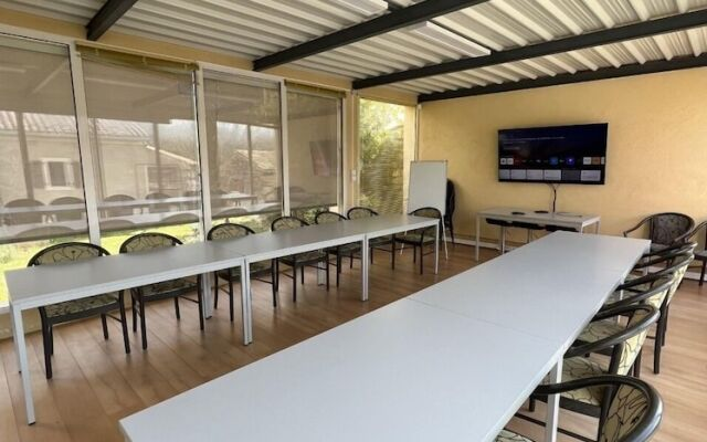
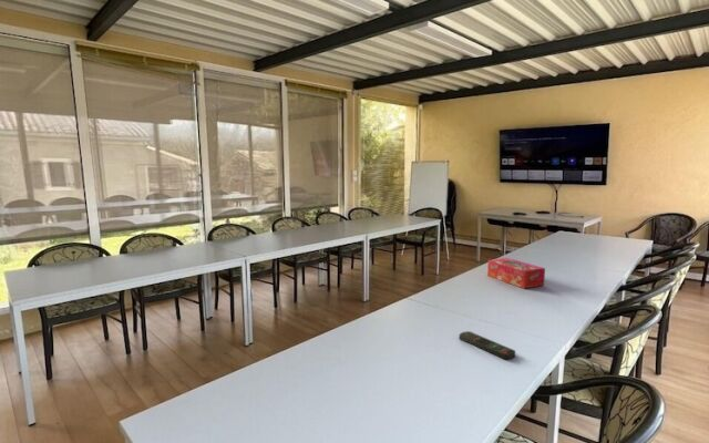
+ tissue box (514, 271)
+ remote control (485, 343)
